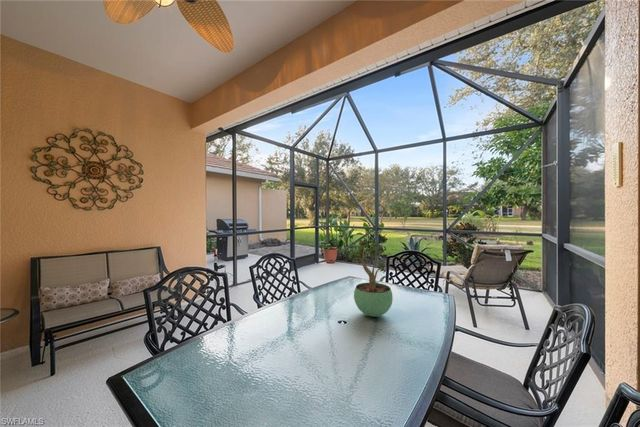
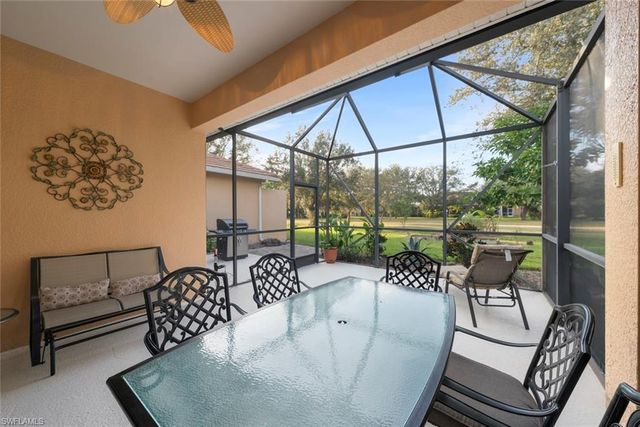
- potted plant (371, 277)
